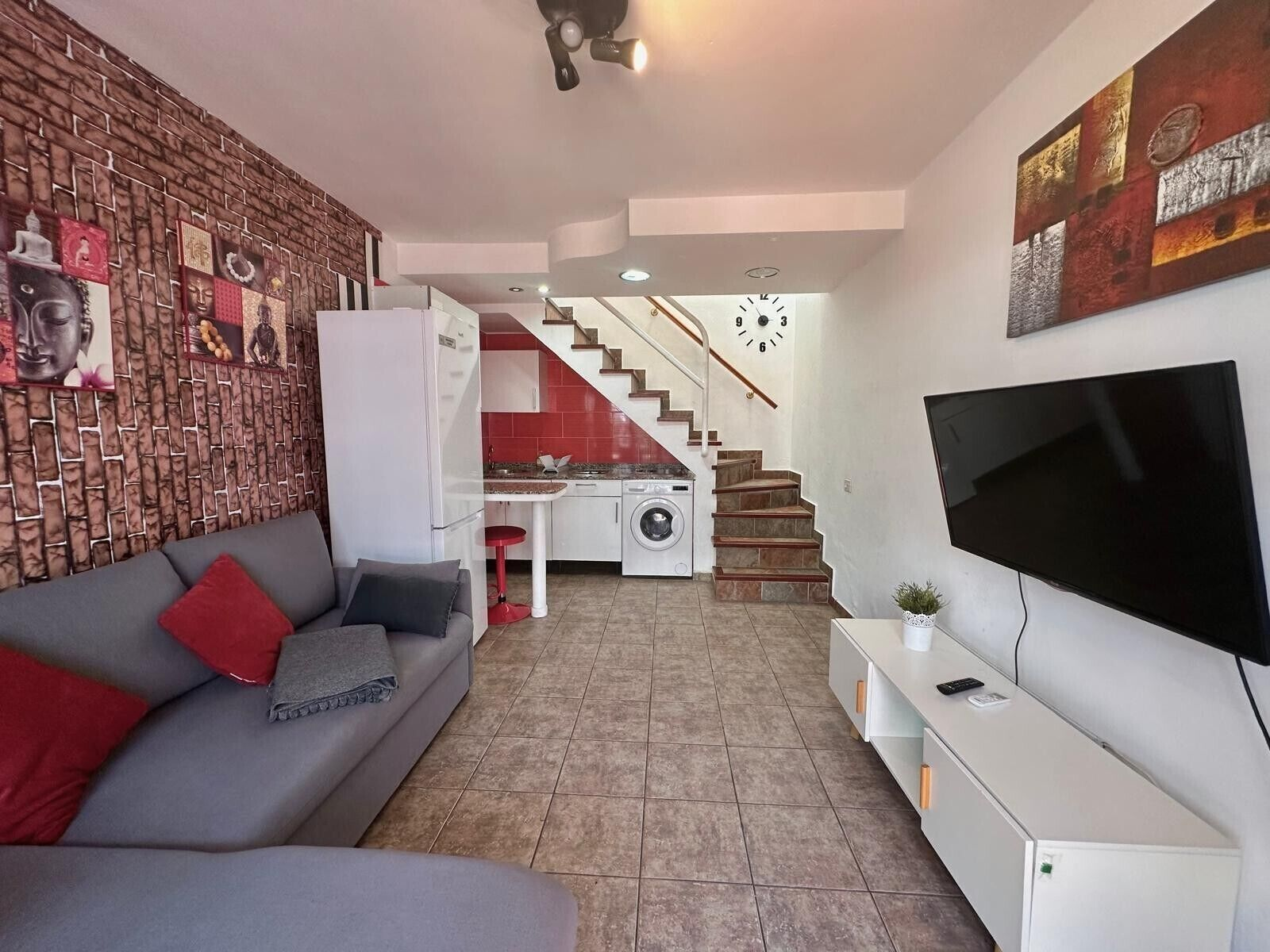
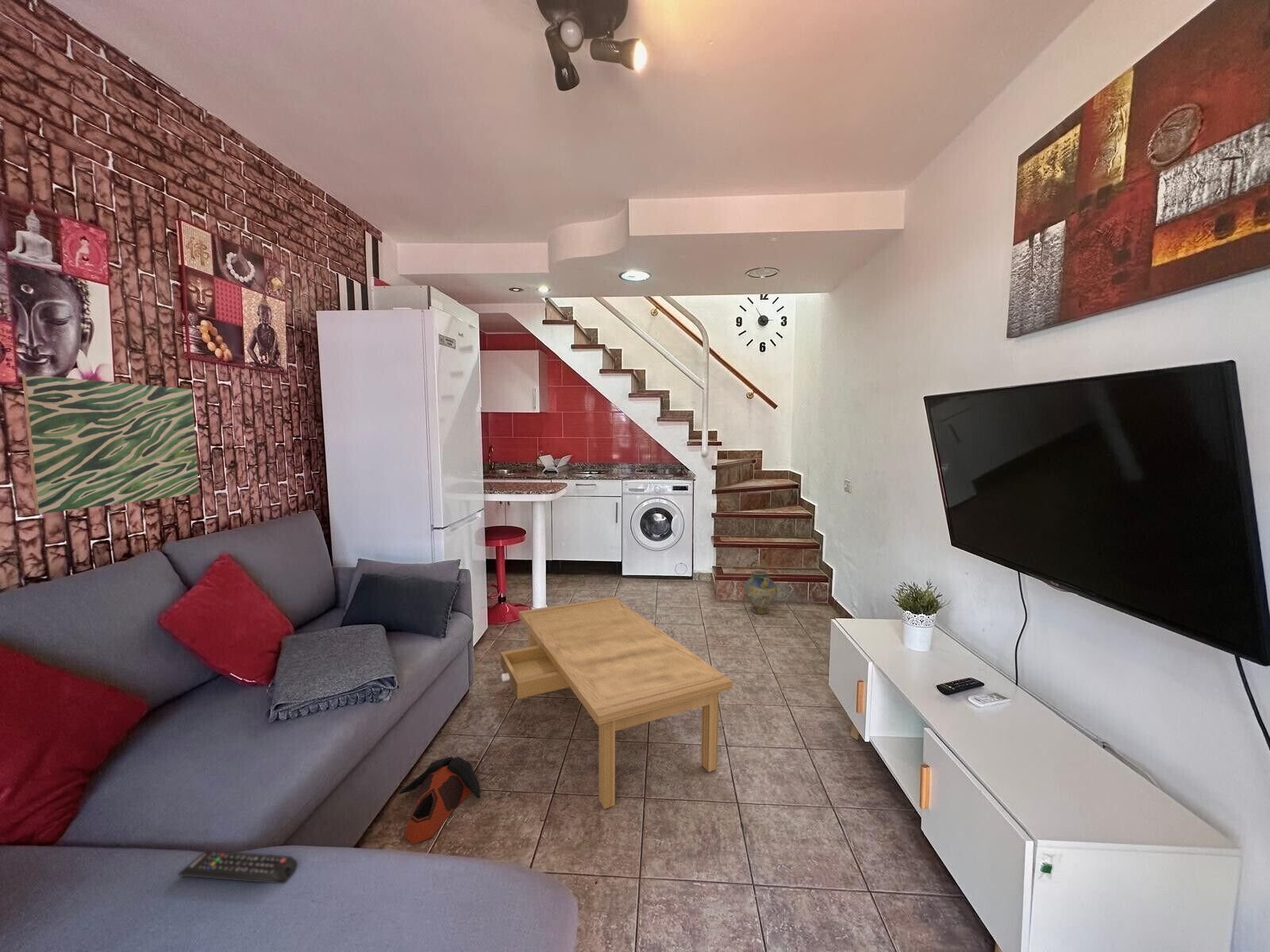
+ coffee table (608, 679)
+ bag (436, 791)
+ ceramic jug (760, 592)
+ wall art (124, 443)
+ remote control (238, 868)
